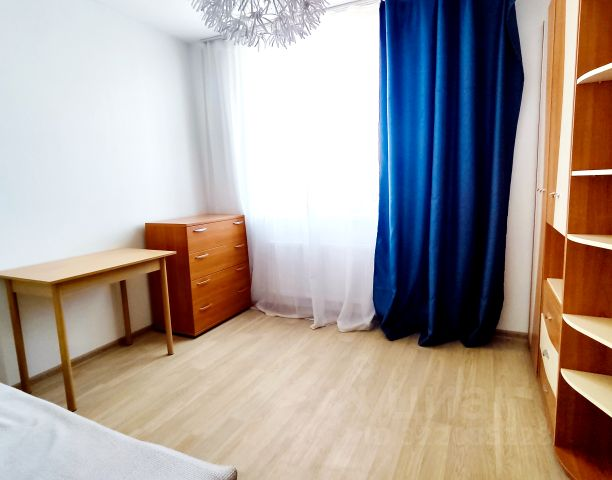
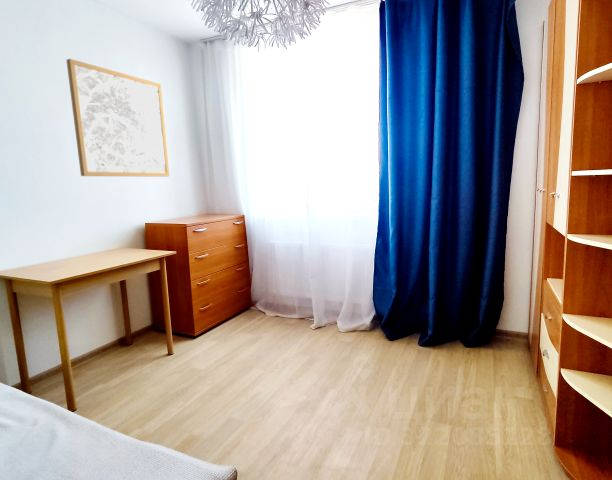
+ wall art (124, 125)
